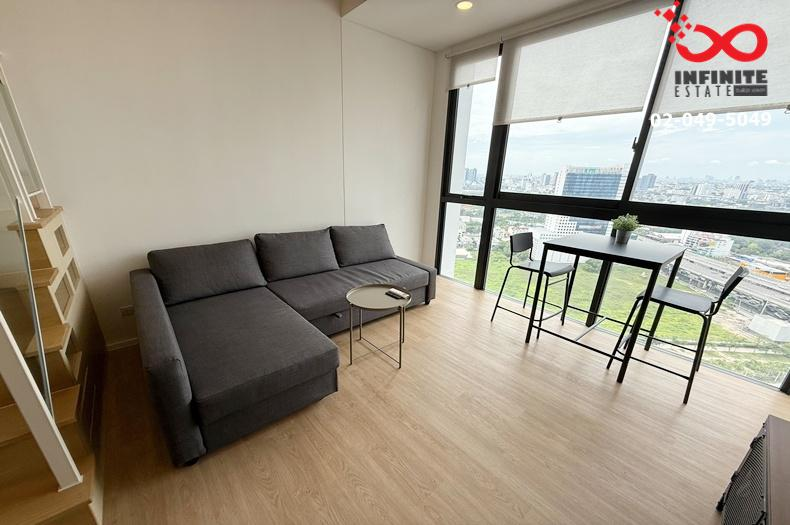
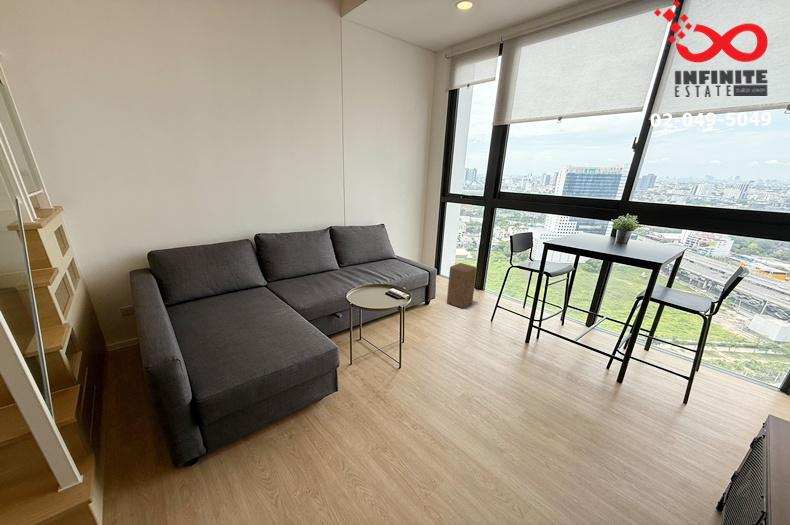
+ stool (461, 285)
